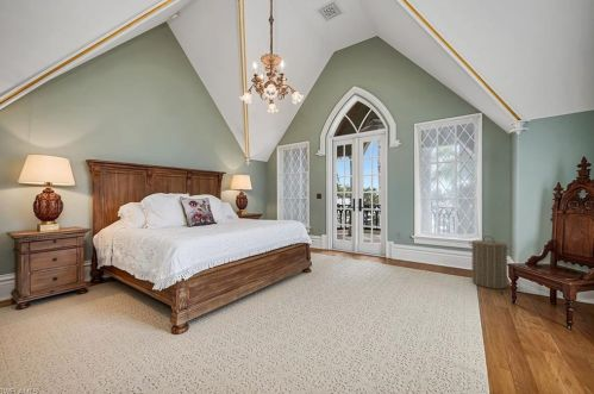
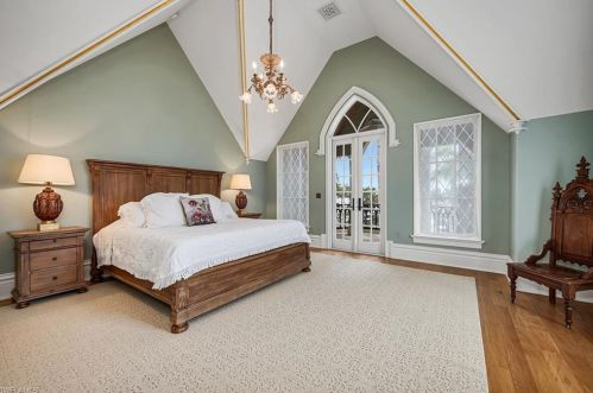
- laundry hamper (488, 259)
